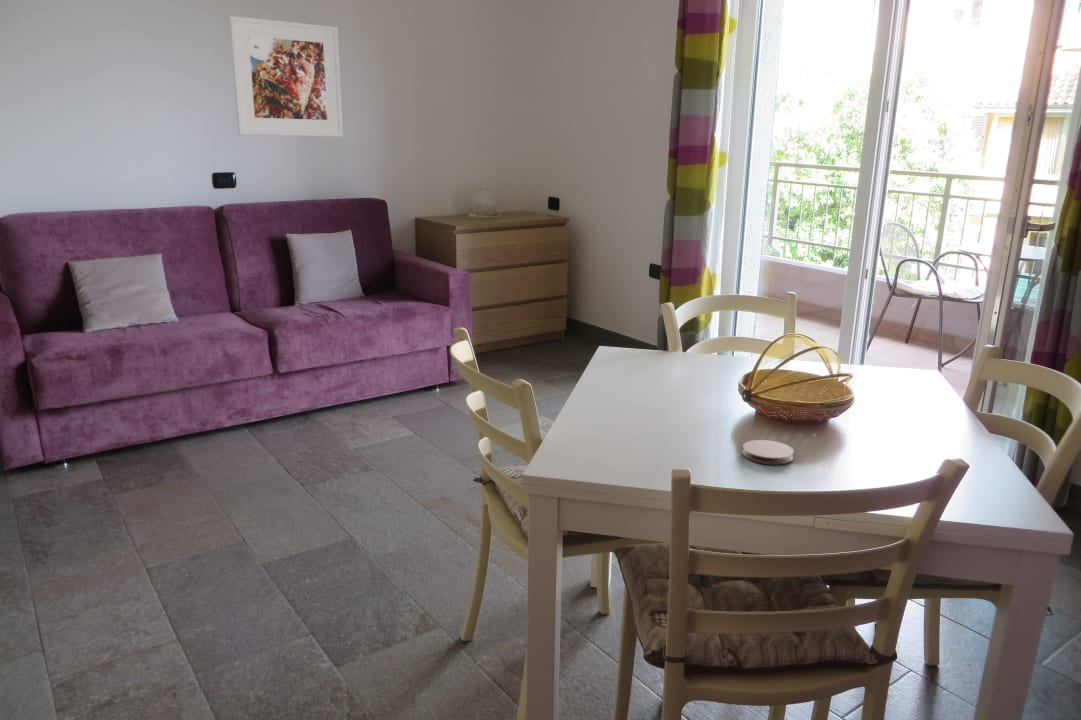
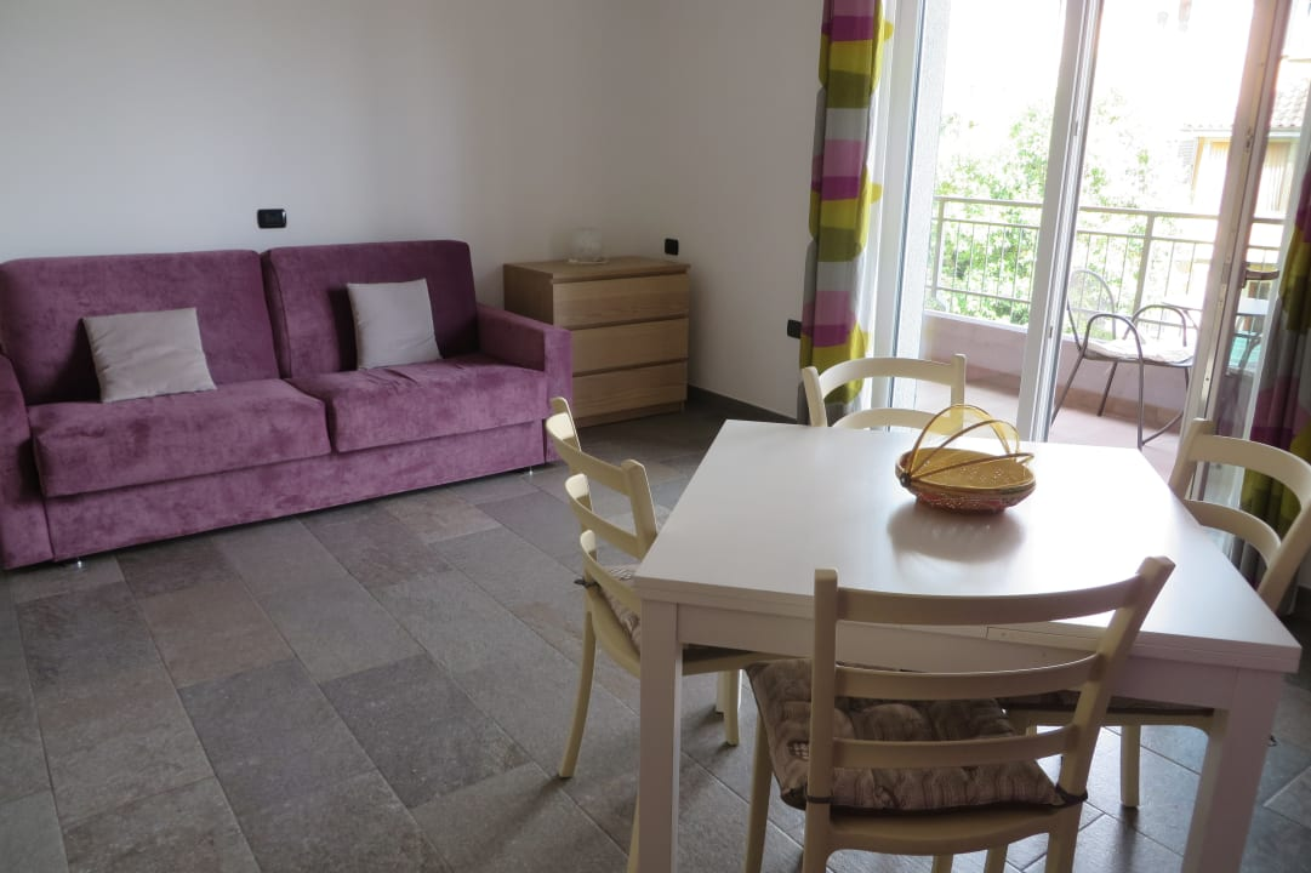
- coaster (767, 451)
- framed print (289, 79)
